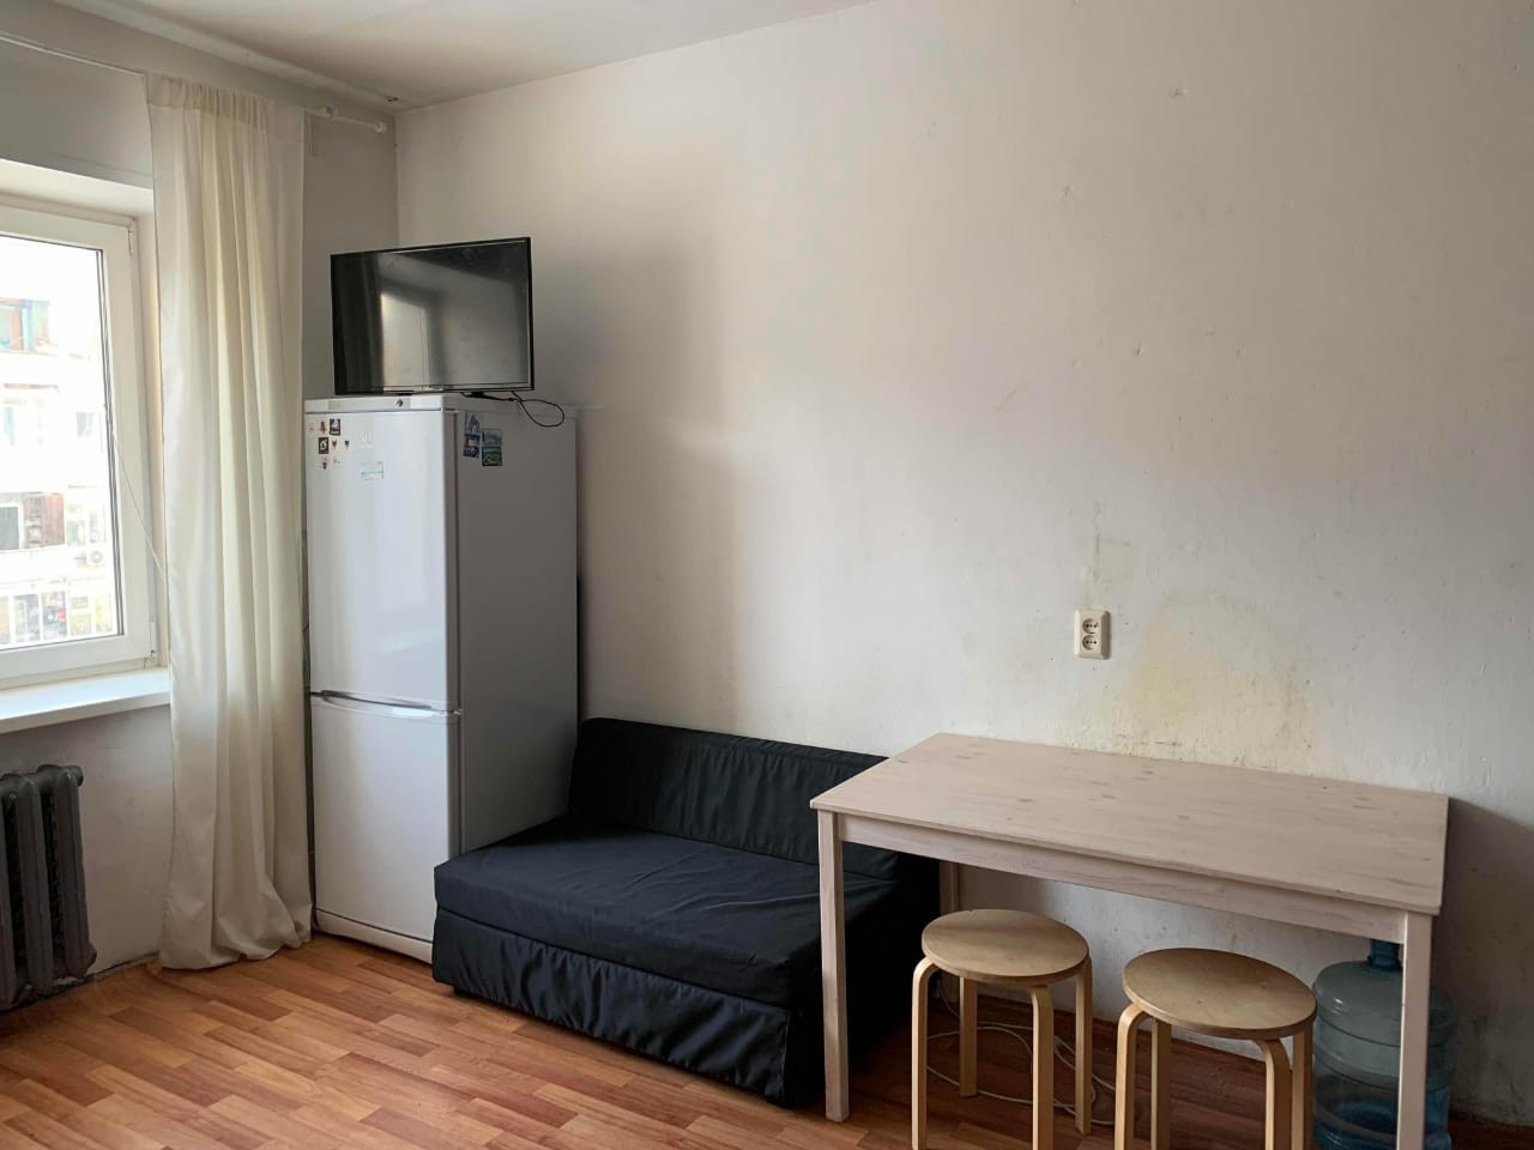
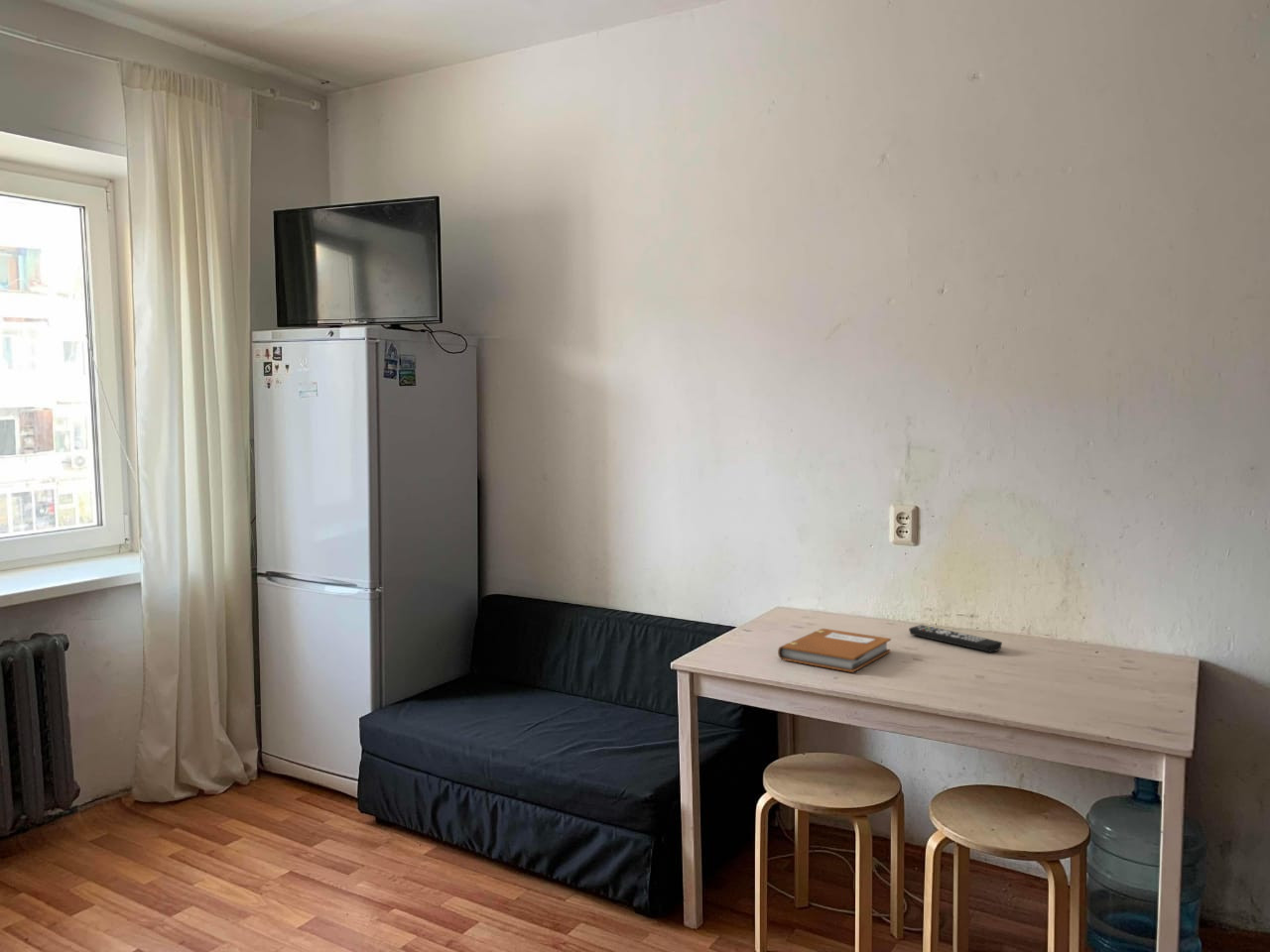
+ remote control (953, 638)
+ notebook (835, 648)
